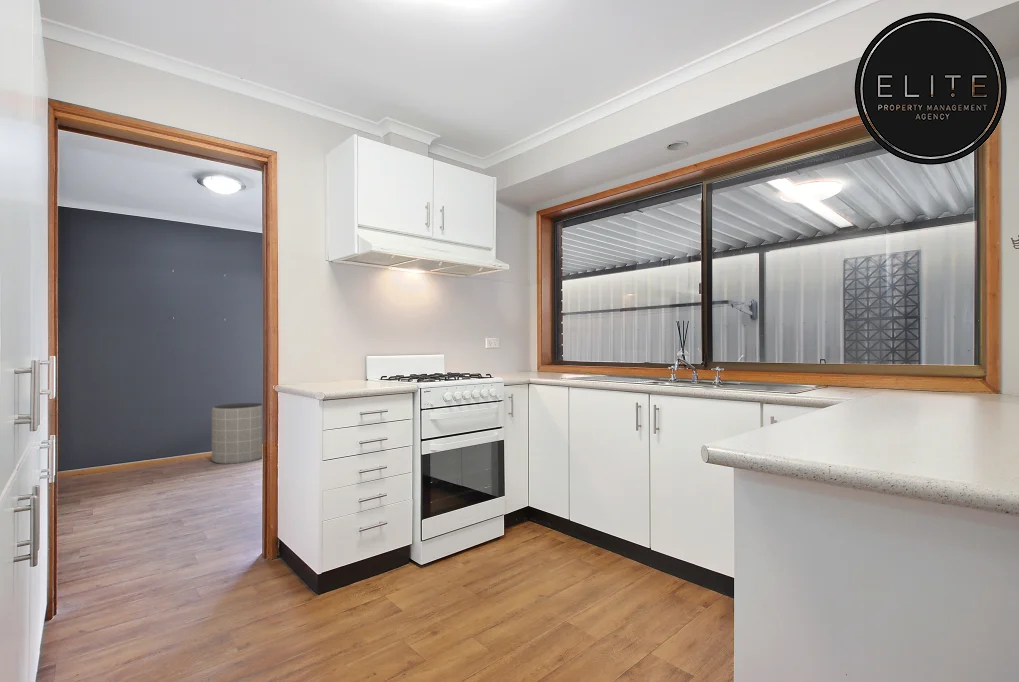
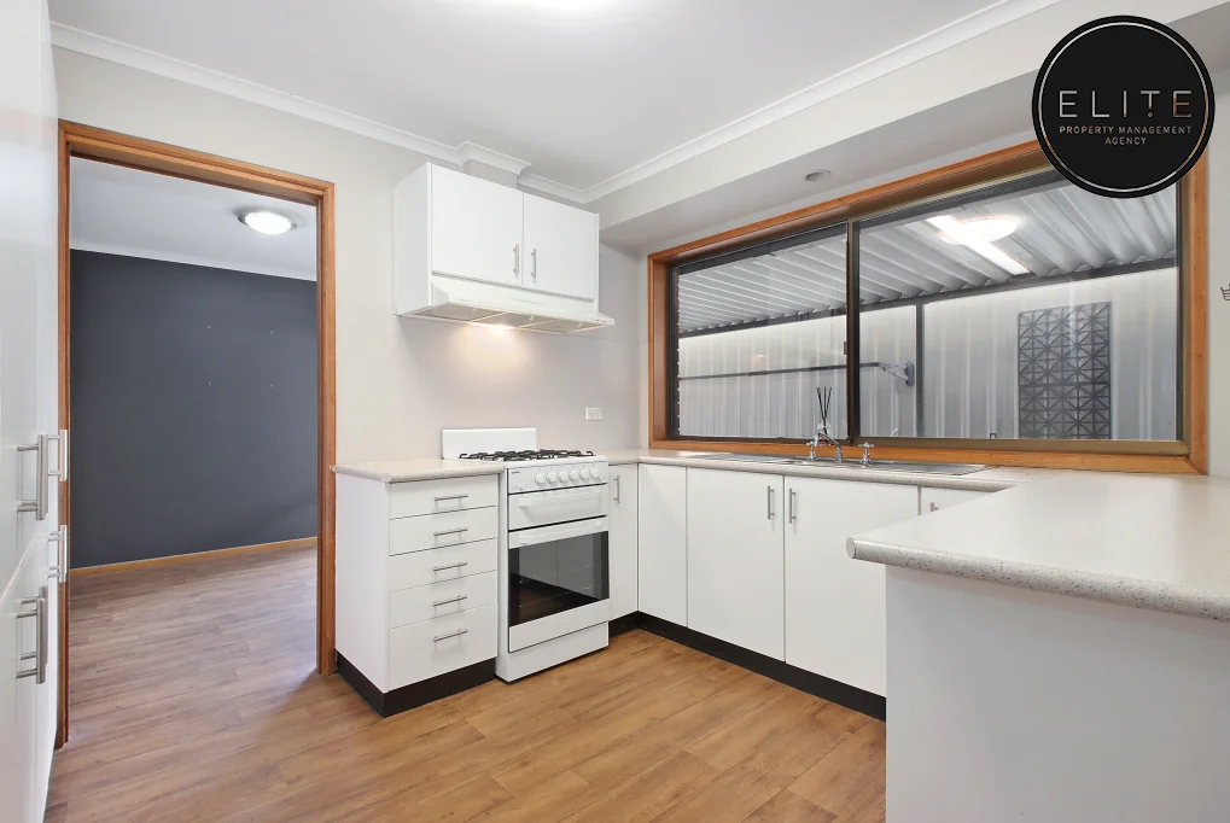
- trash can (239, 432)
